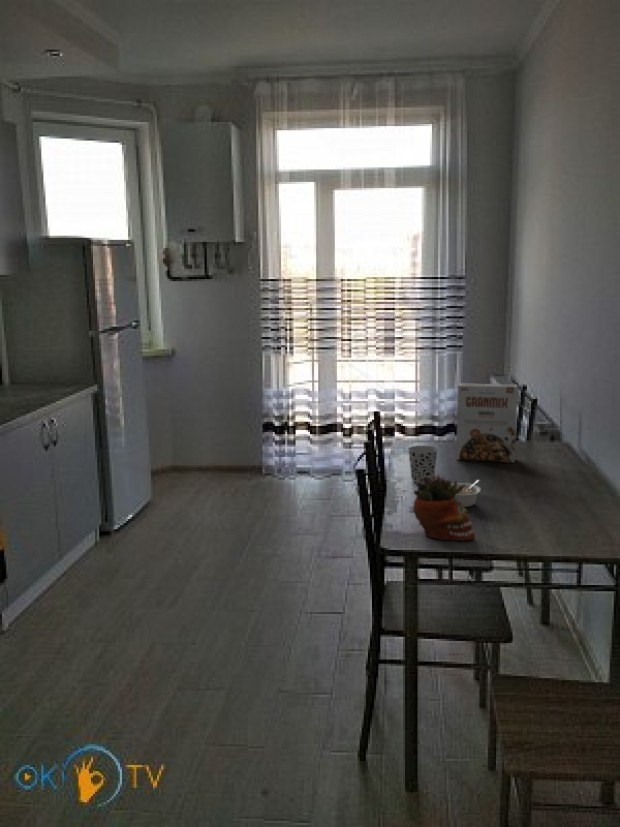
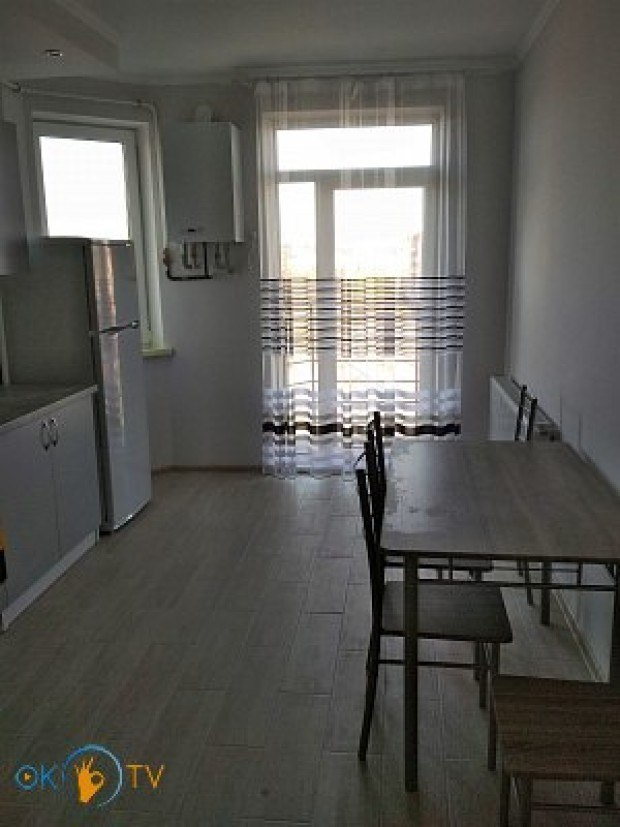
- cereal box (486, 422)
- legume (461, 493)
- succulent planter (443, 504)
- cup (422, 465)
